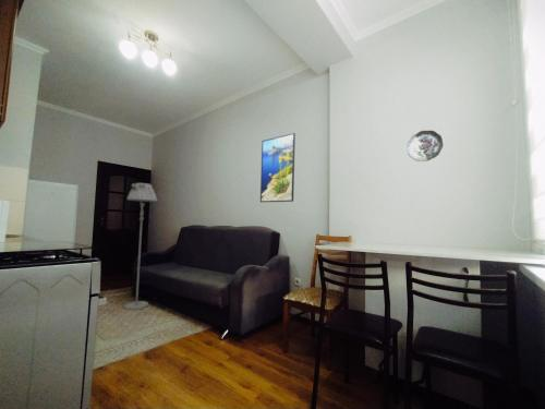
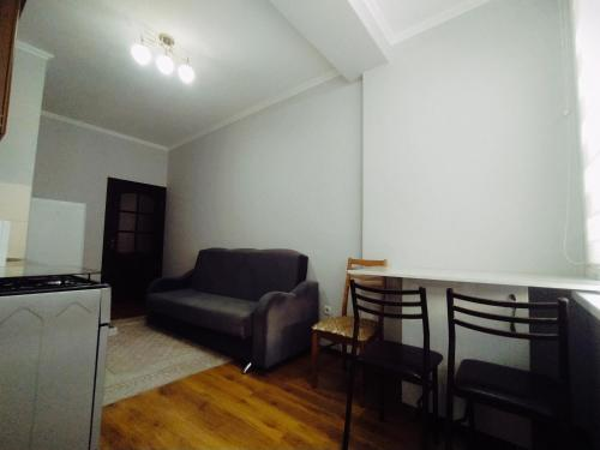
- decorative plate (424, 146)
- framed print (277, 169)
- floor lamp (140, 243)
